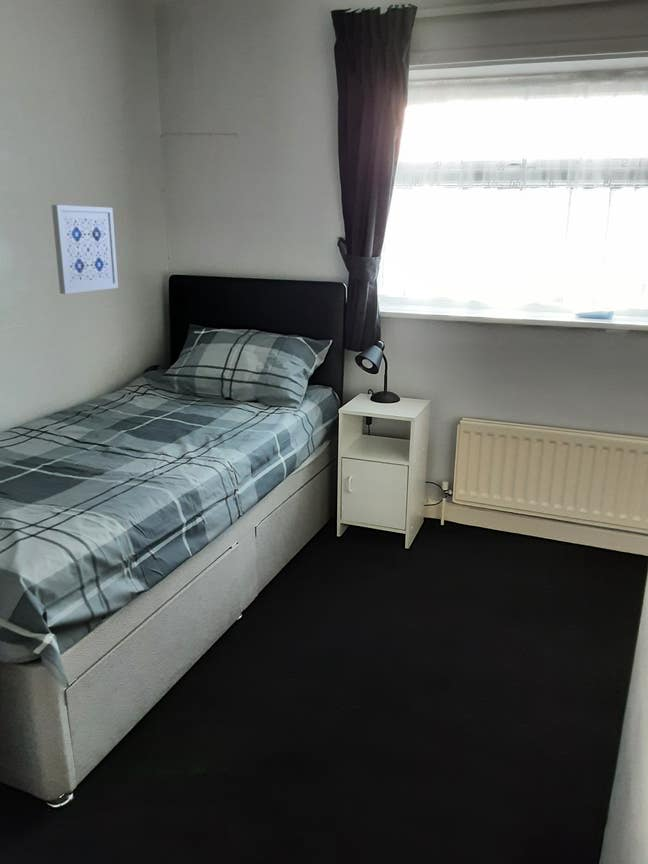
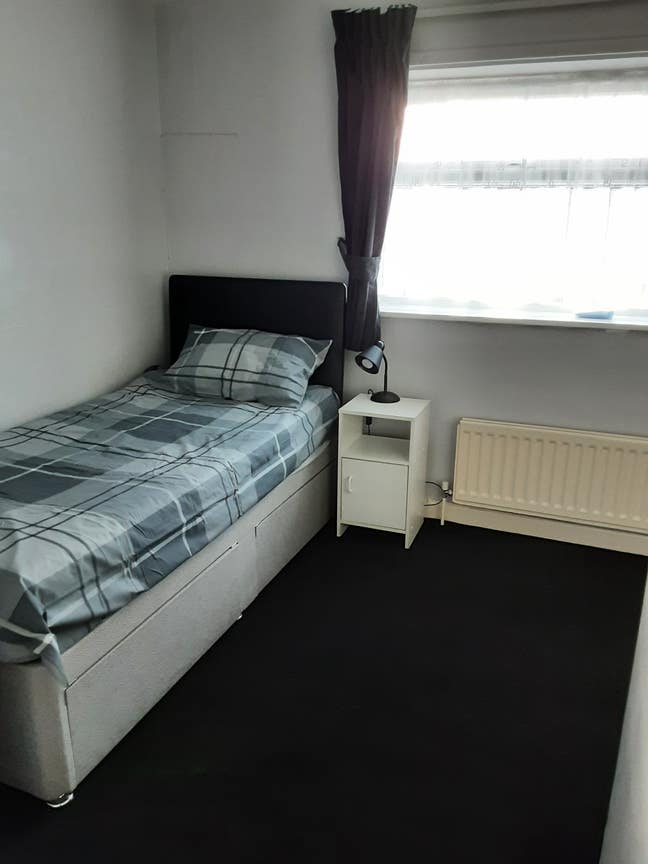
- wall art (87, 249)
